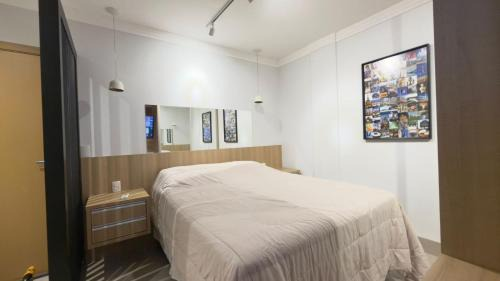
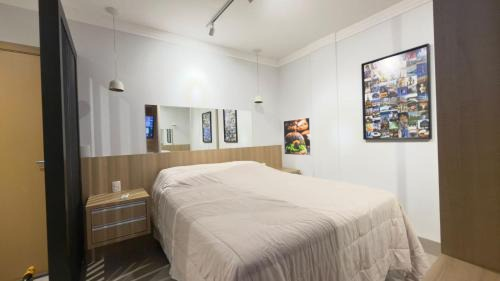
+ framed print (296, 137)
